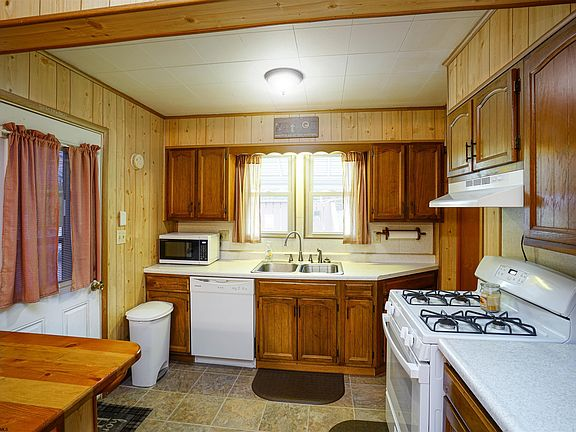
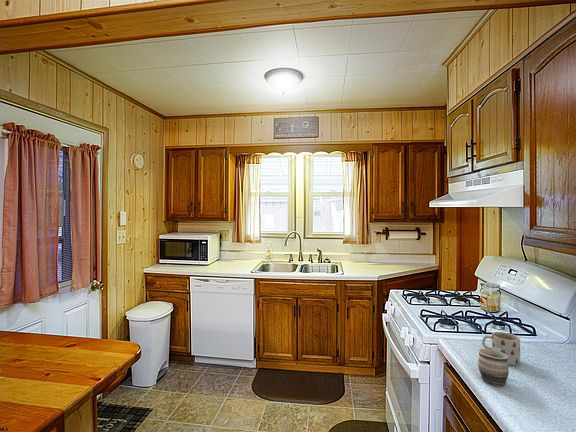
+ mug (493, 364)
+ mug (500, 346)
